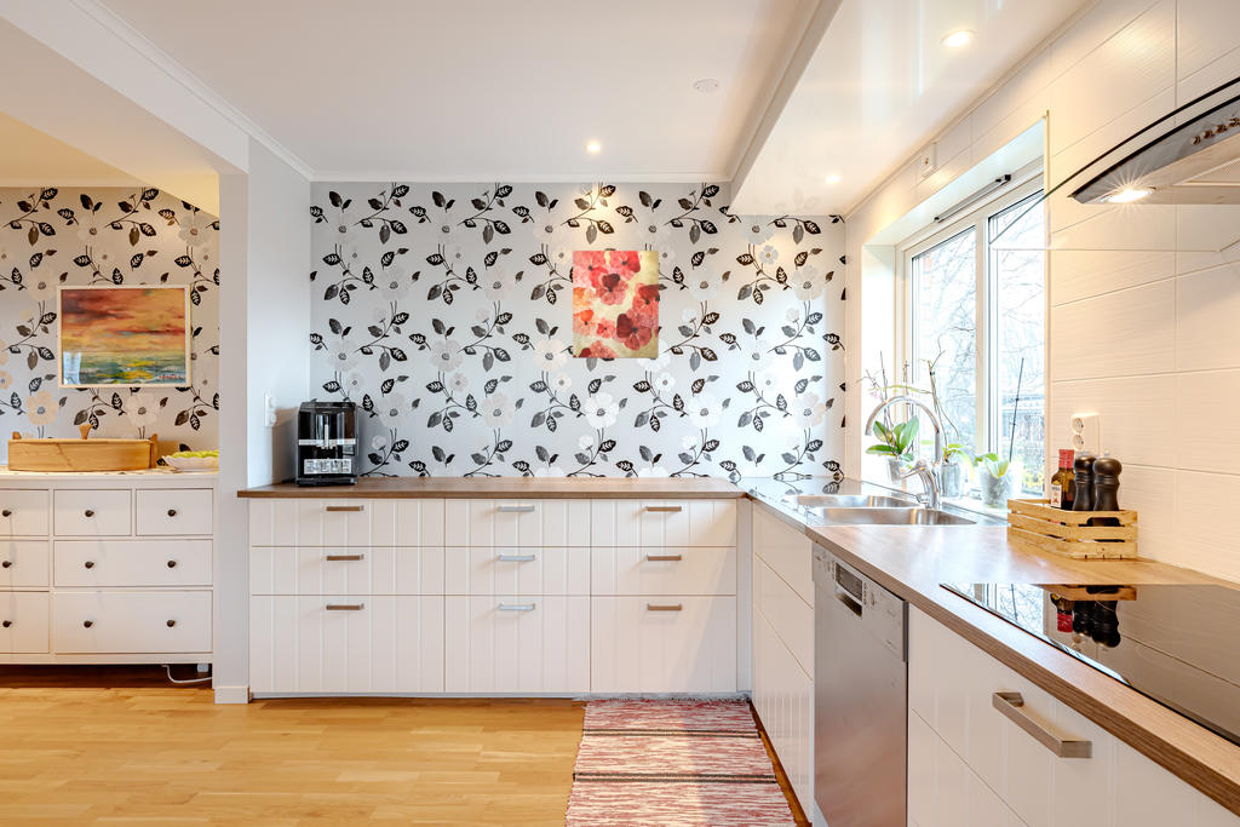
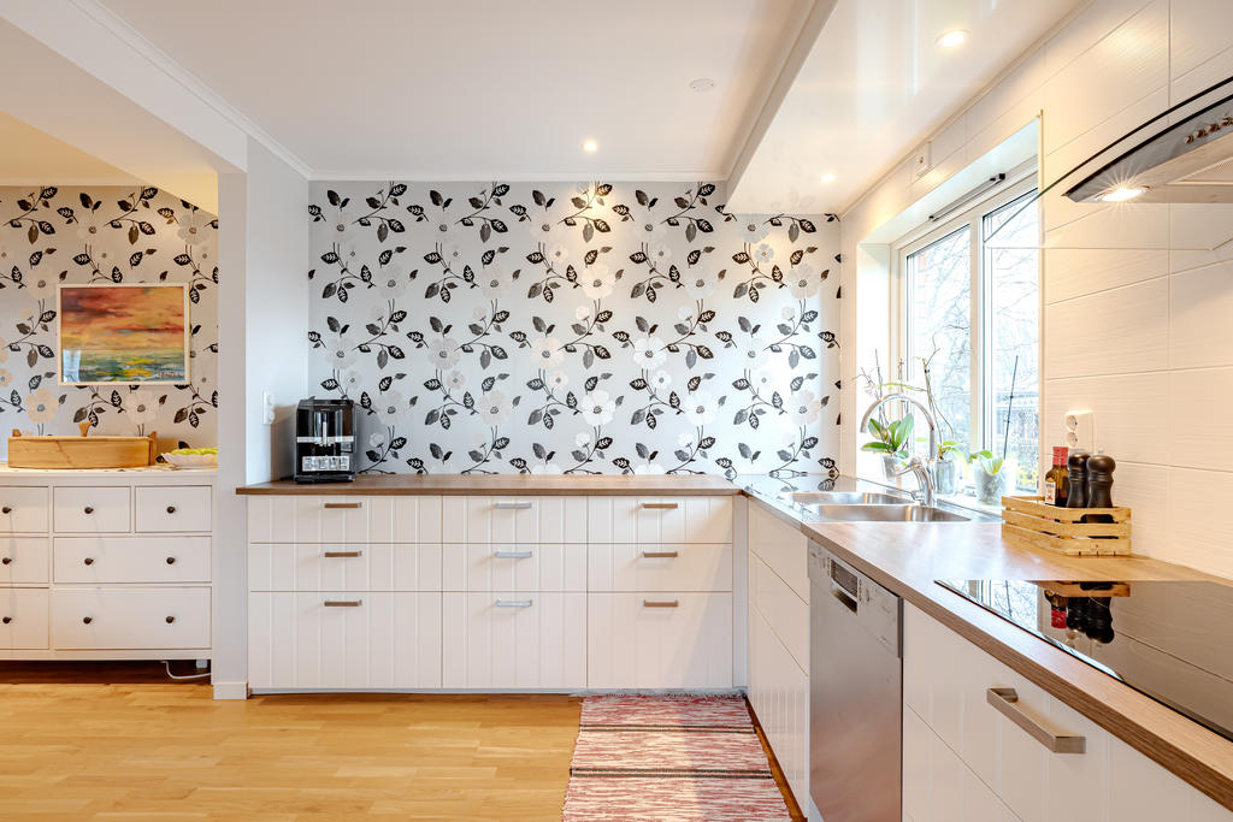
- wall art (615, 304)
